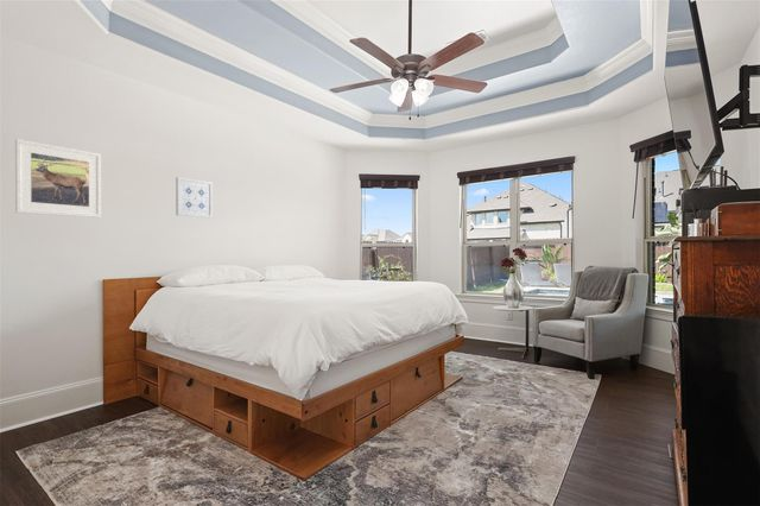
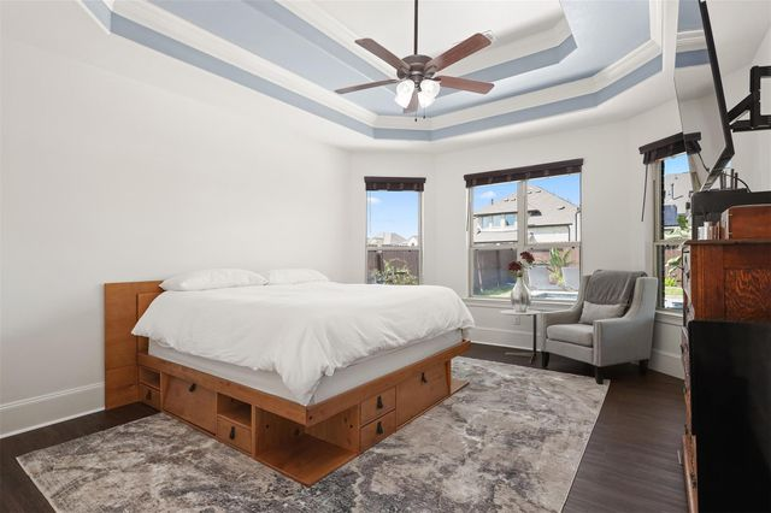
- wall art (195, 197)
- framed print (61, 181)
